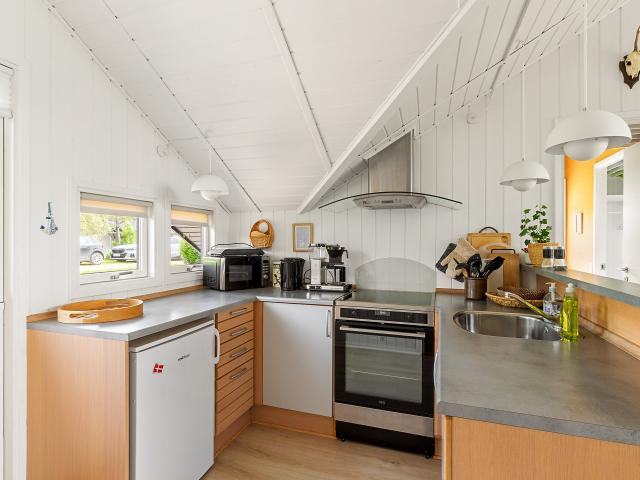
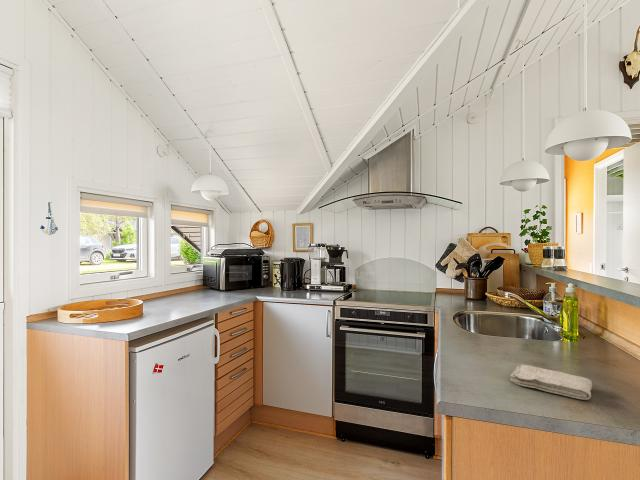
+ washcloth (550, 379)
